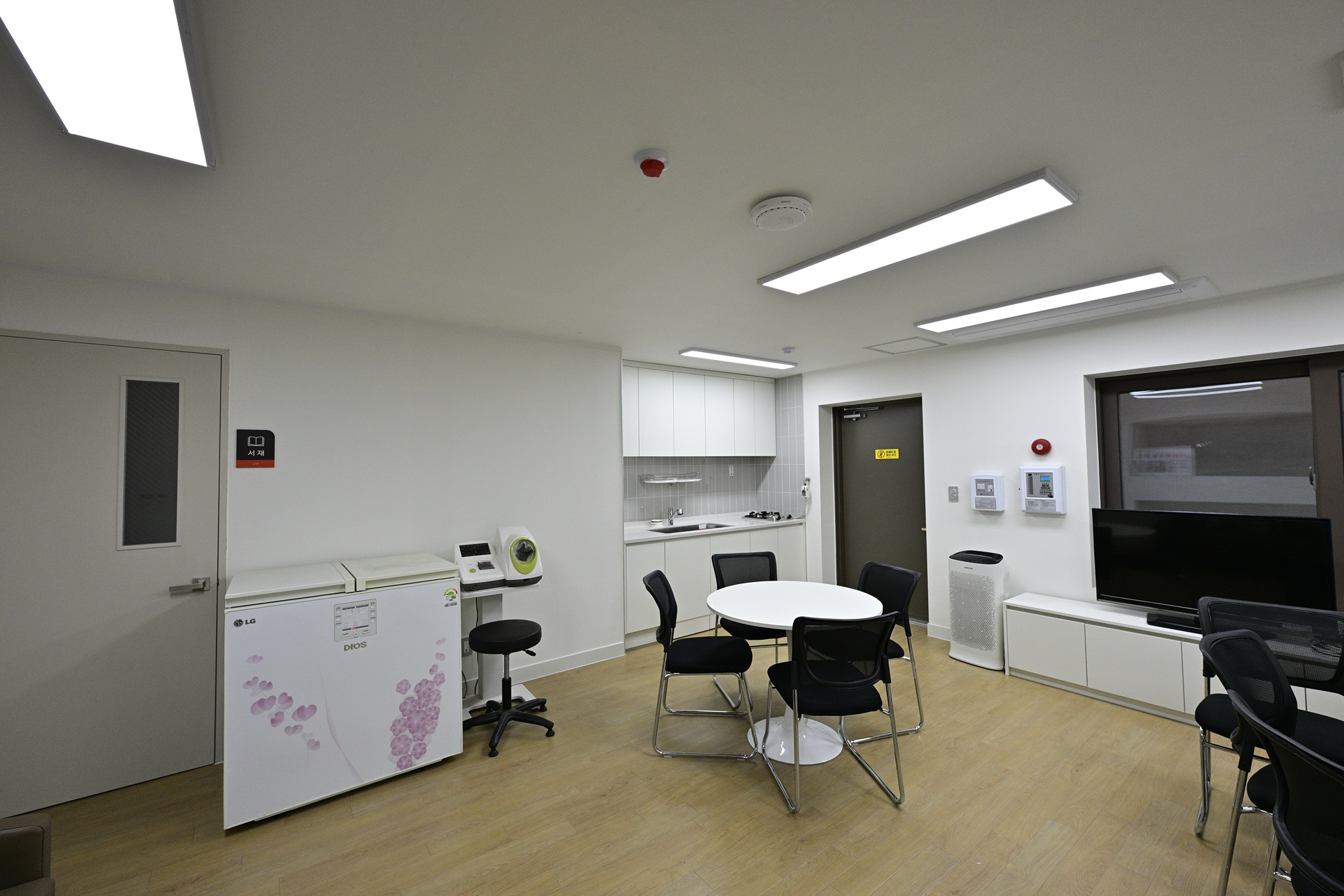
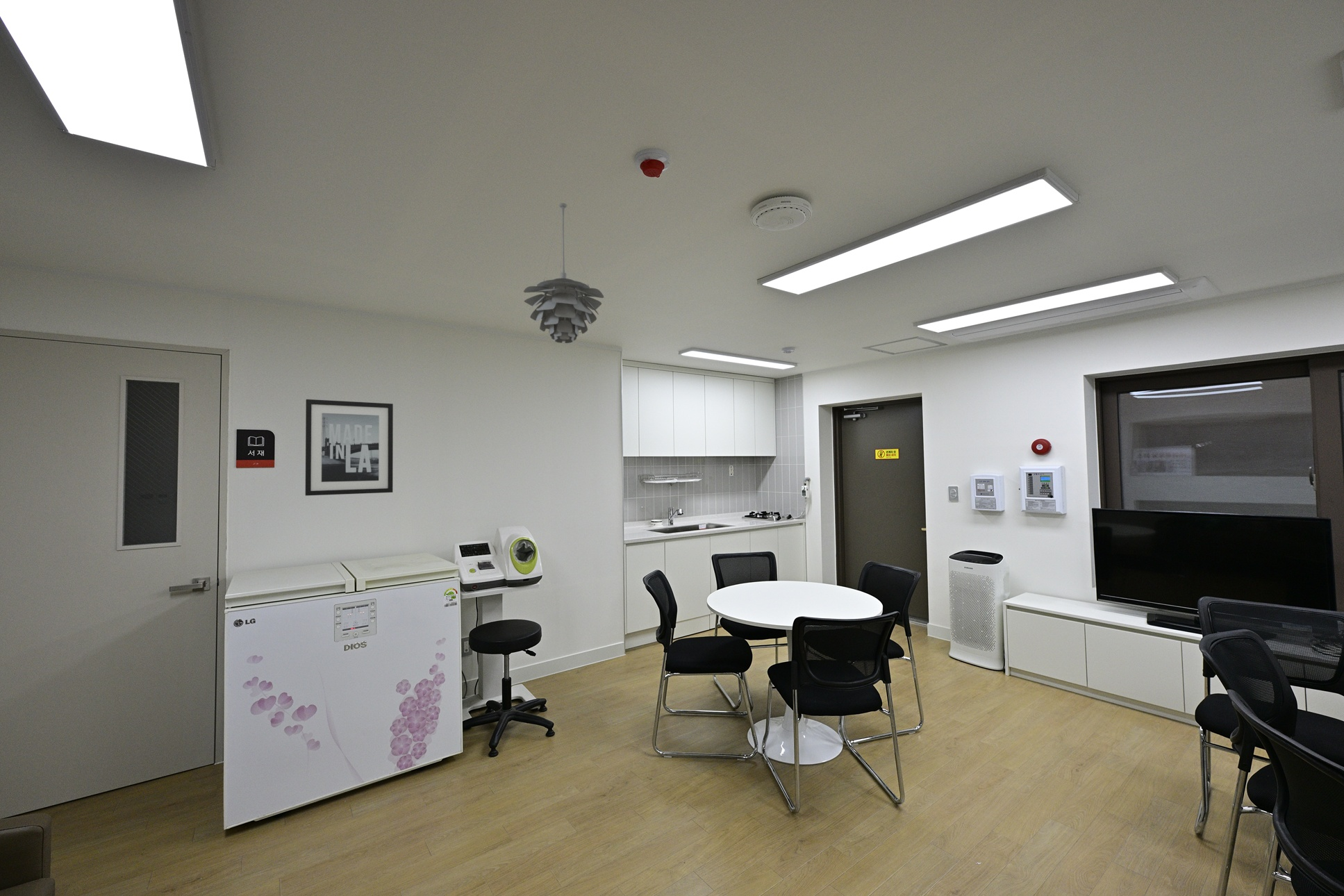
+ wall art (351, 447)
+ pendant light (564, 272)
